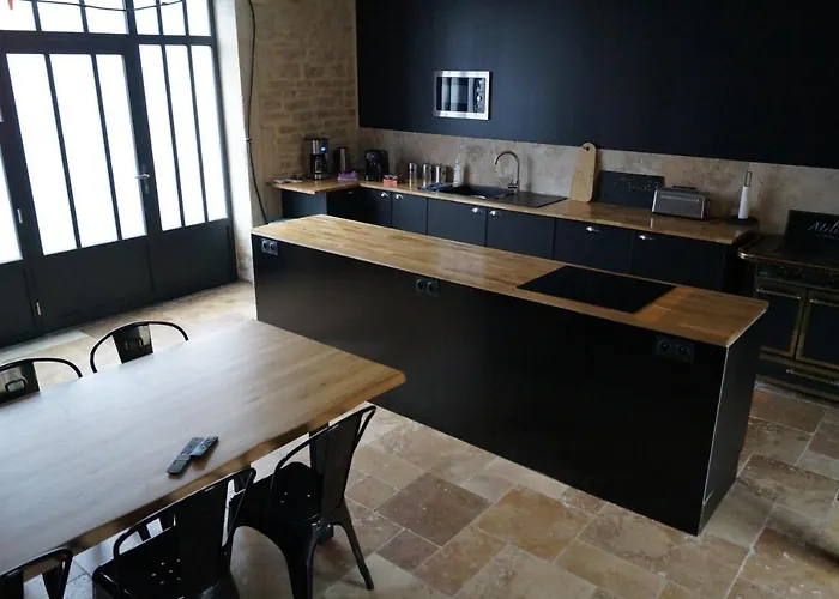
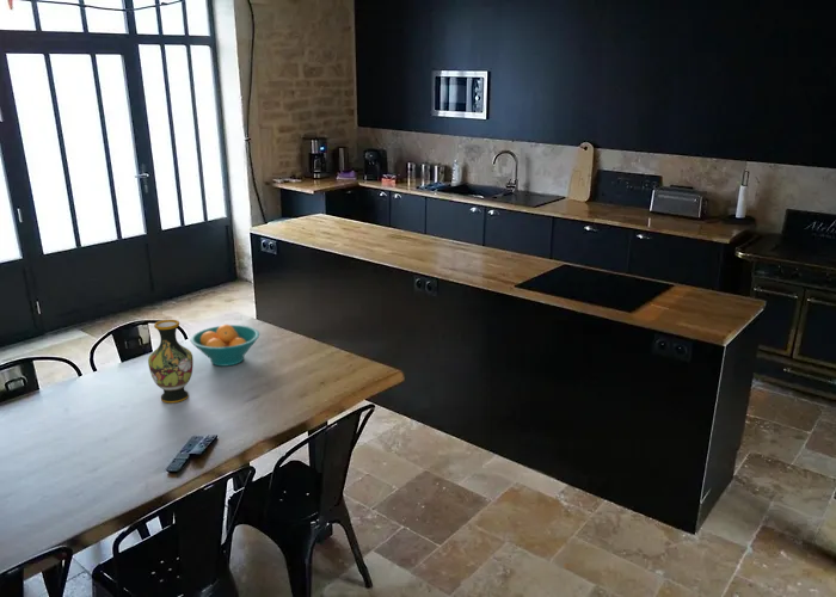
+ vase (171, 361)
+ fruit bowl (226, 343)
